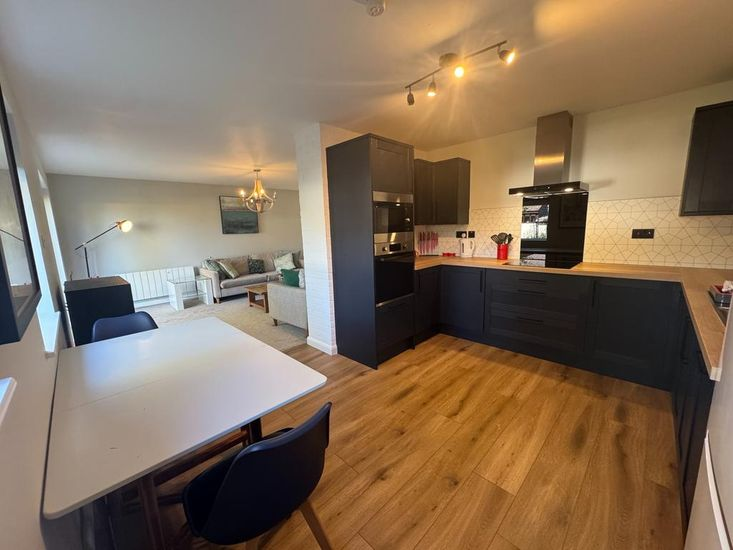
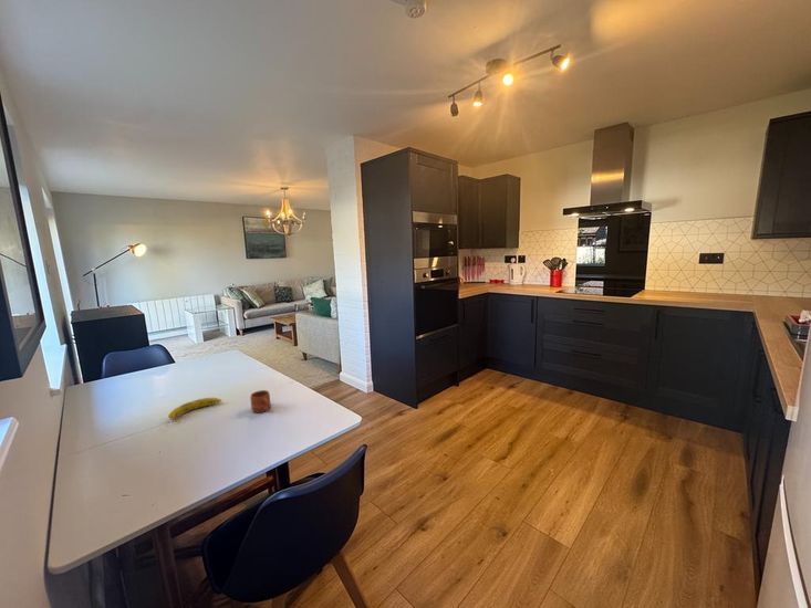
+ mug (261, 402)
+ fruit (195, 407)
